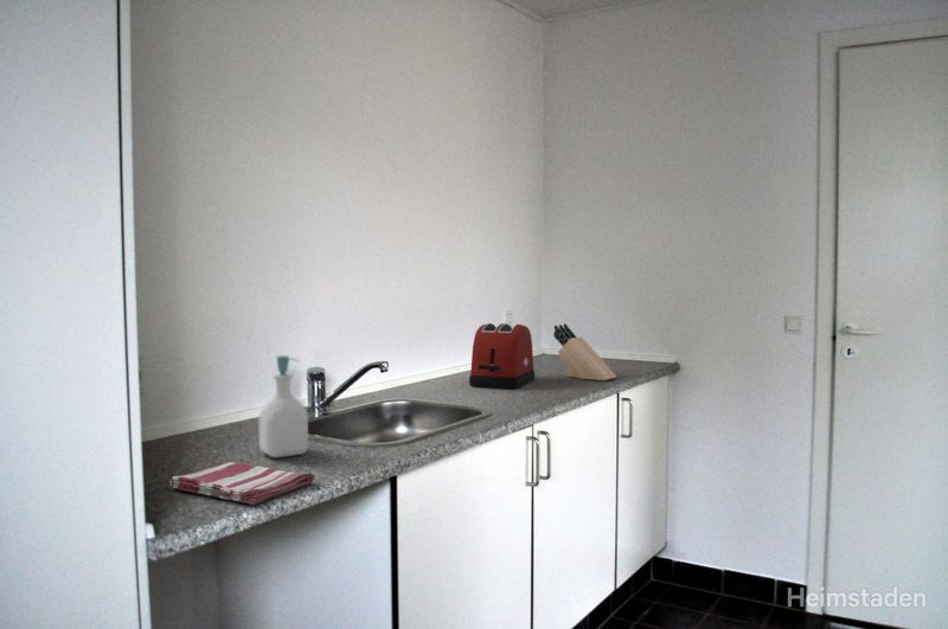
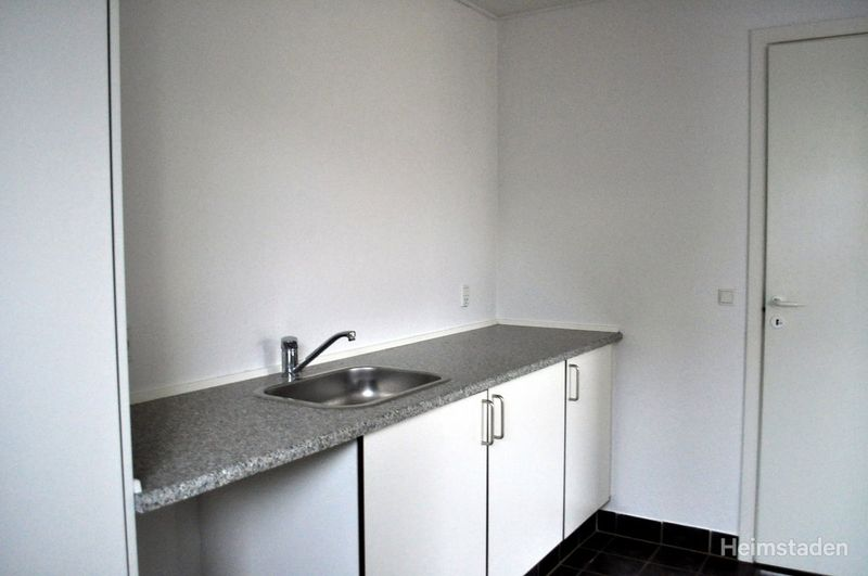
- toaster (502, 353)
- dish towel (242, 479)
- soap bottle (283, 404)
- knife block (582, 351)
